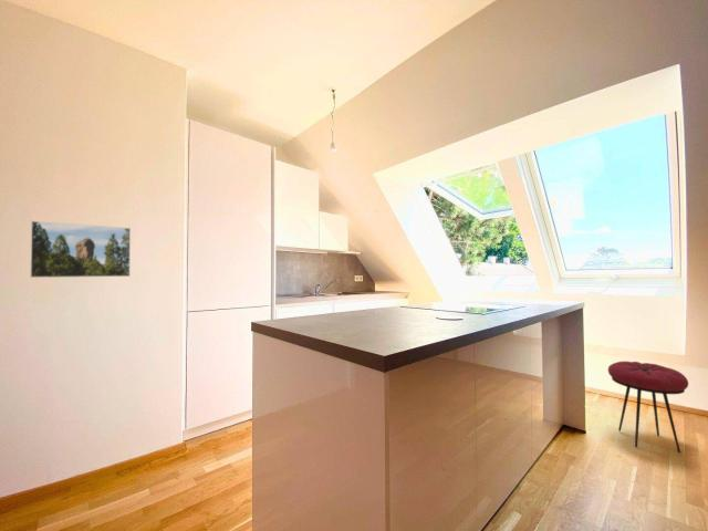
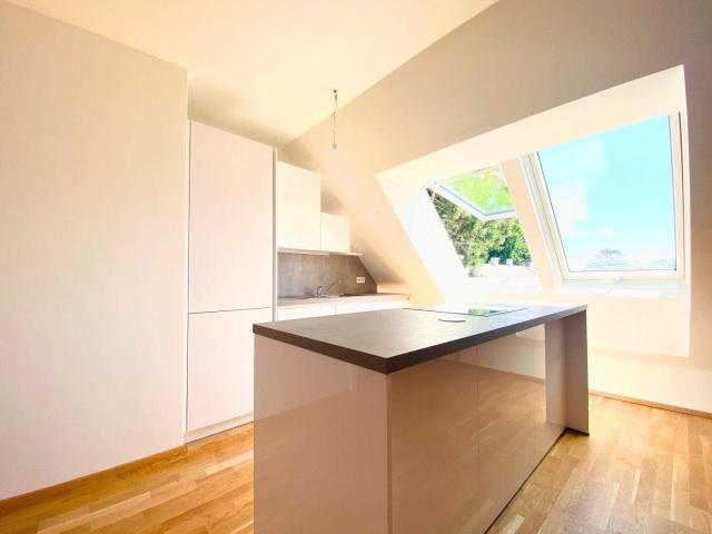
- stool (653, 403)
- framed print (84, 250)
